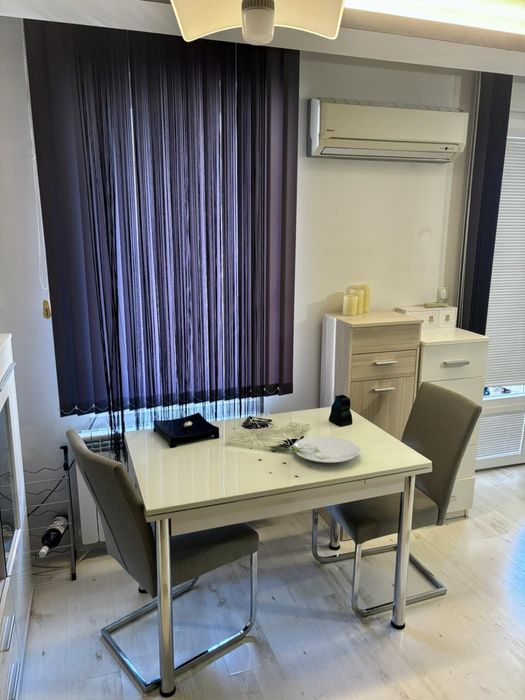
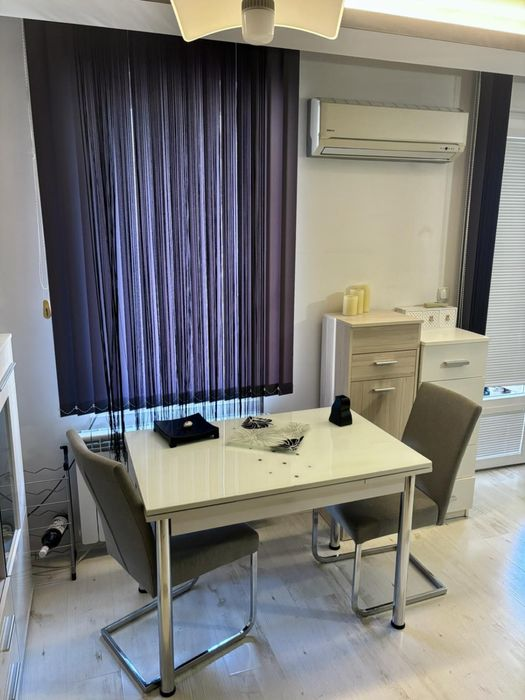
- plate (325, 452)
